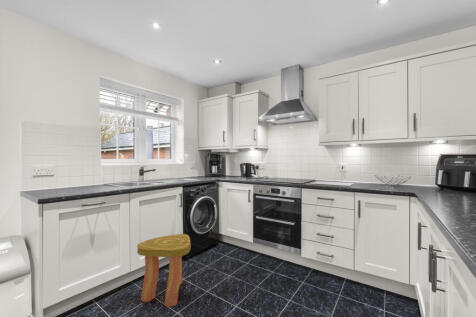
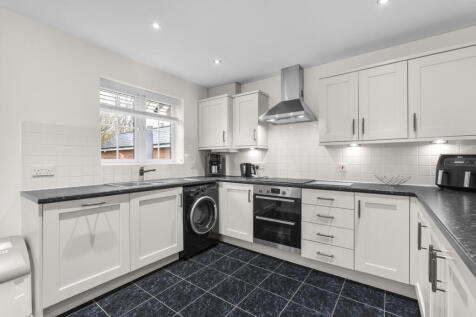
- stool (169, 266)
